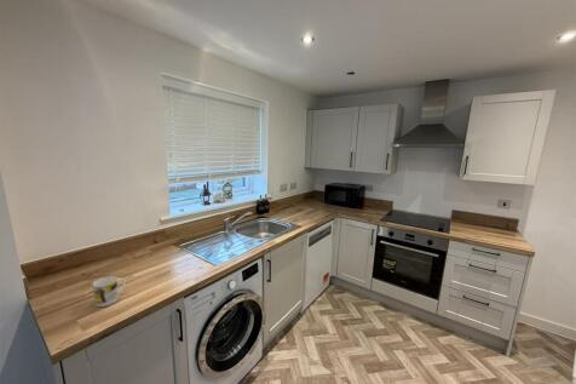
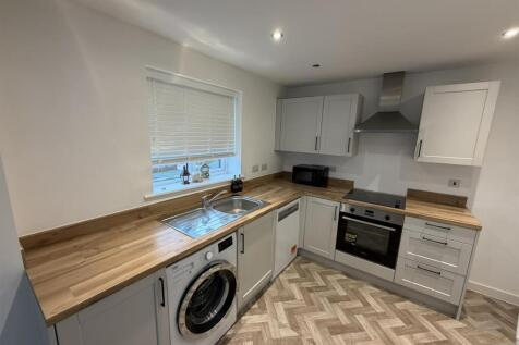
- mug (110, 288)
